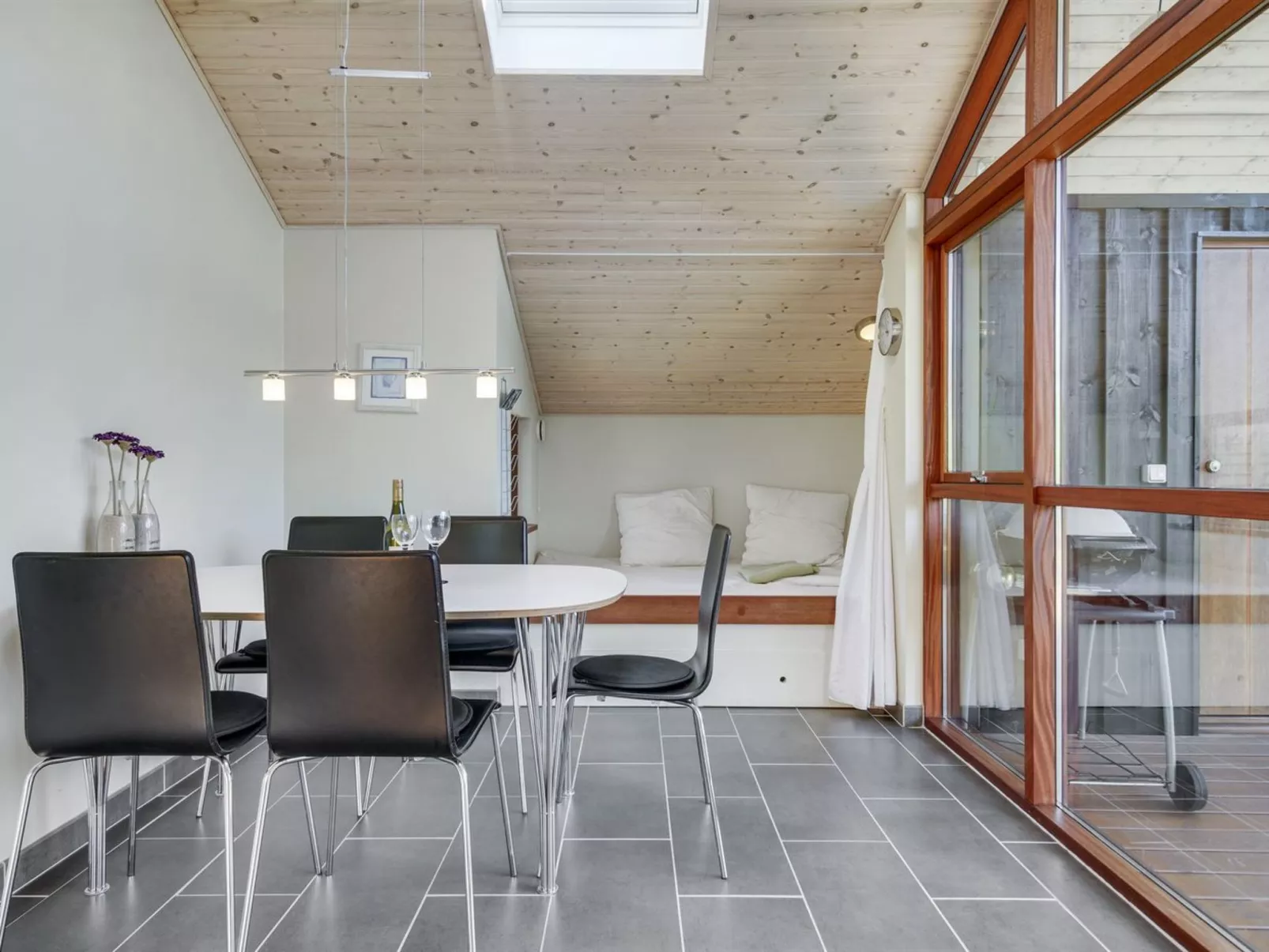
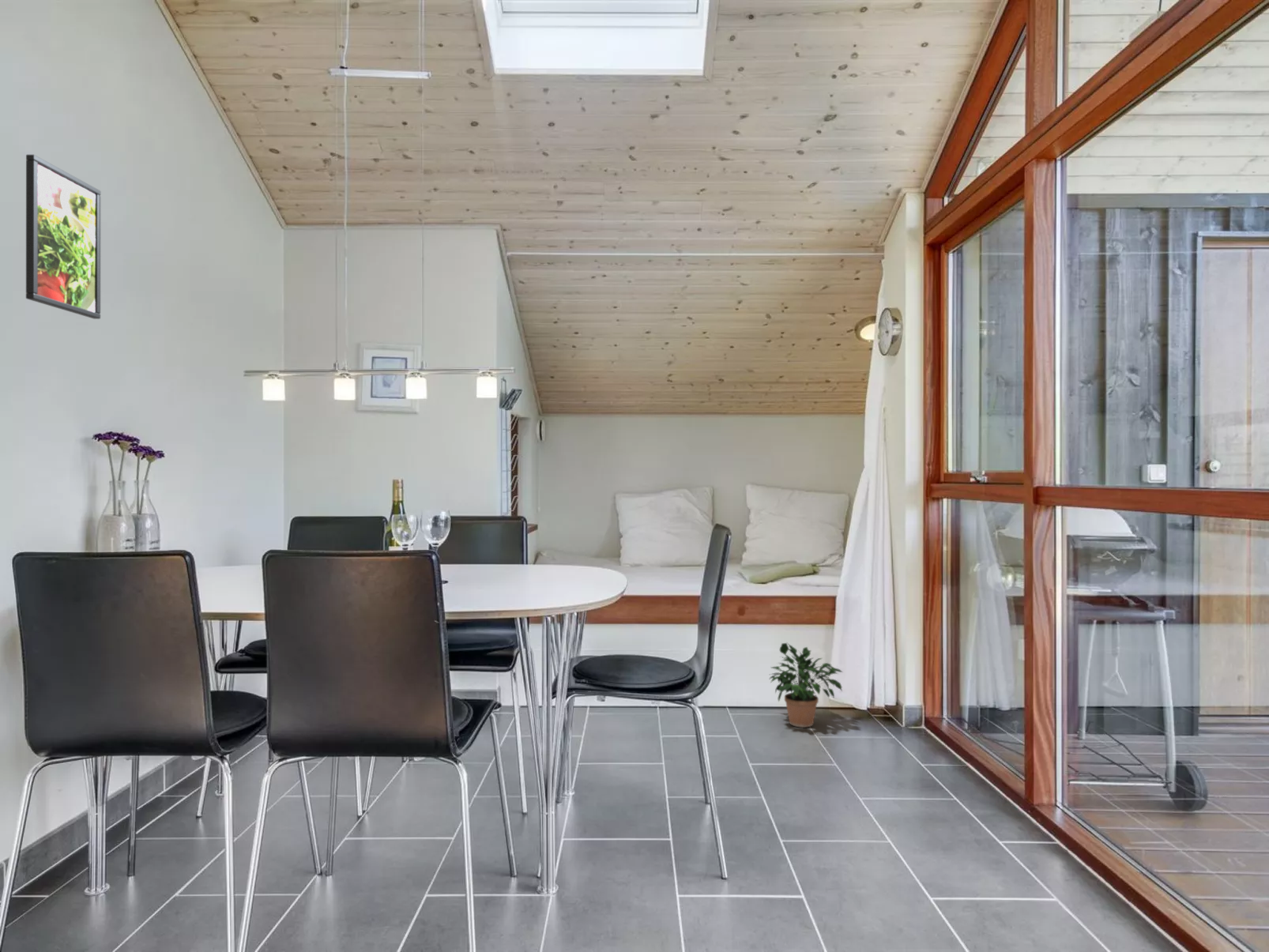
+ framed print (65, 241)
+ potted plant (808, 682)
